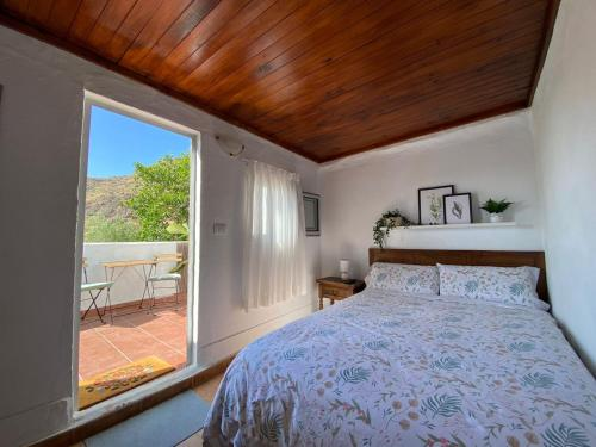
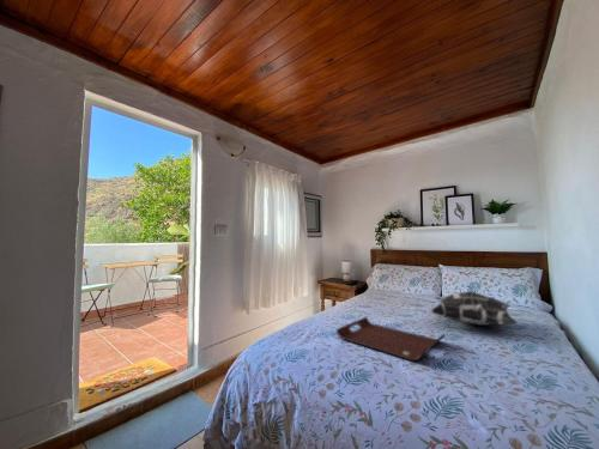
+ serving tray (388, 335)
+ decorative pillow (468, 307)
